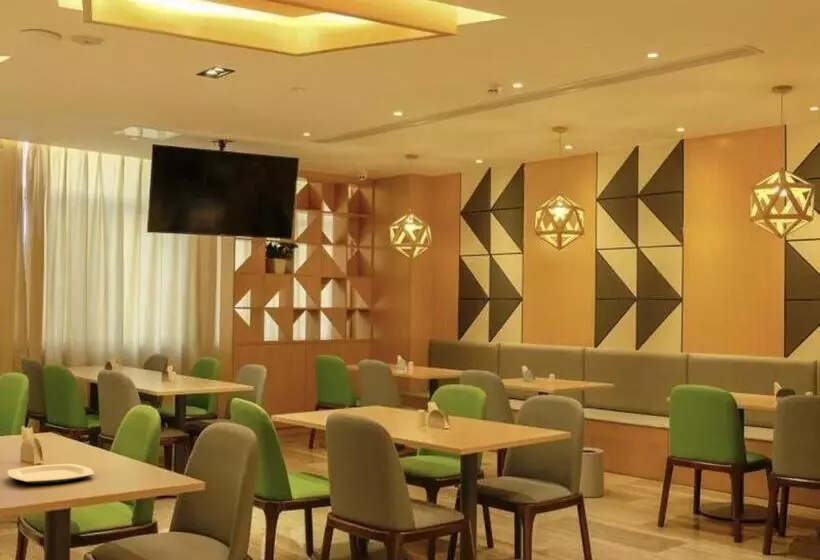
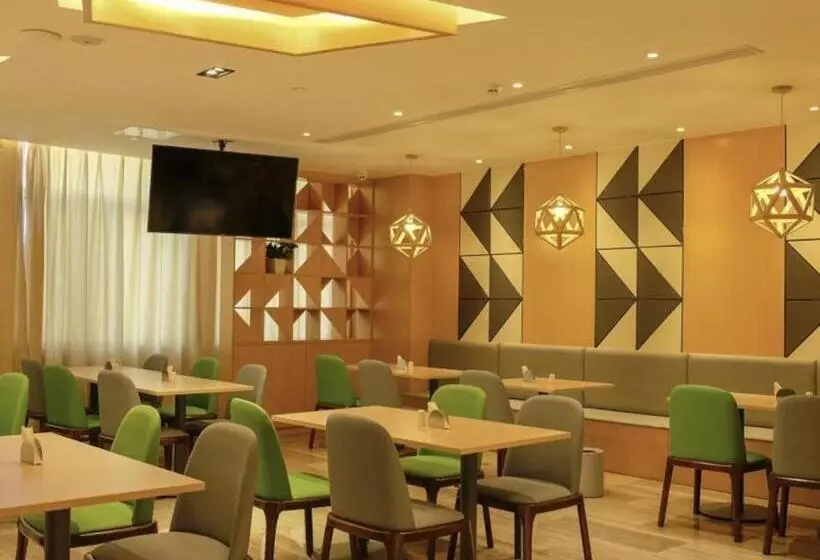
- plate (50, 474)
